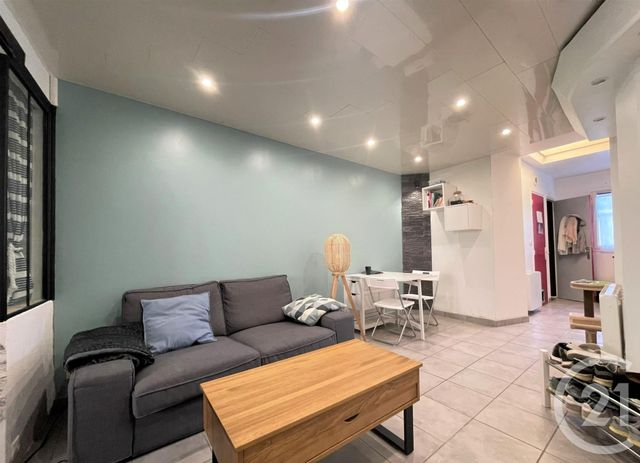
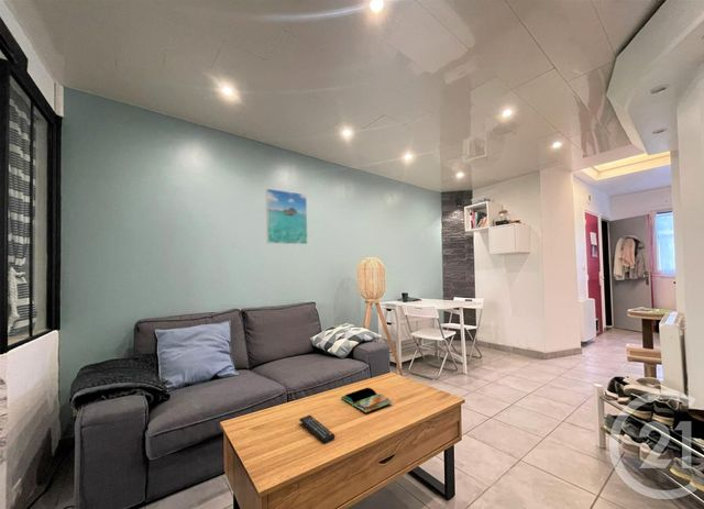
+ remote control (316, 428)
+ book (365, 398)
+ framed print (287, 218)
